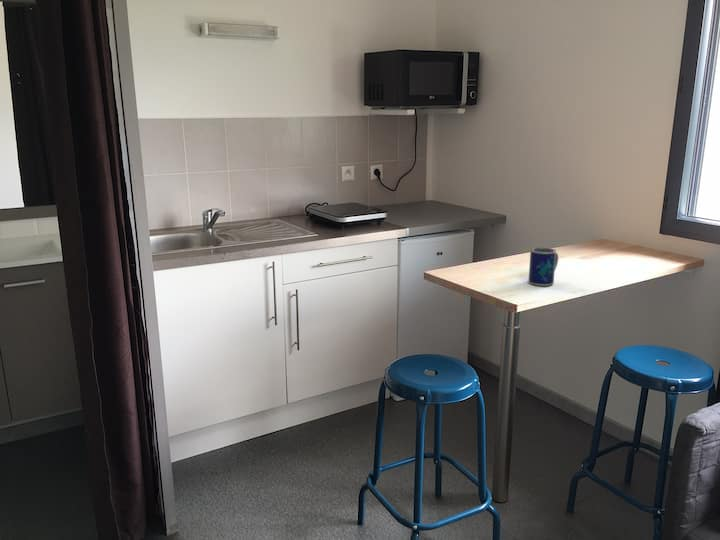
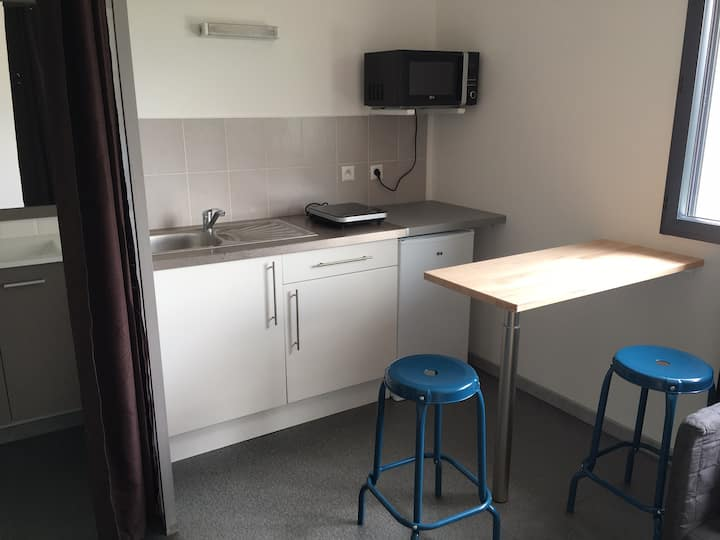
- mug (545, 265)
